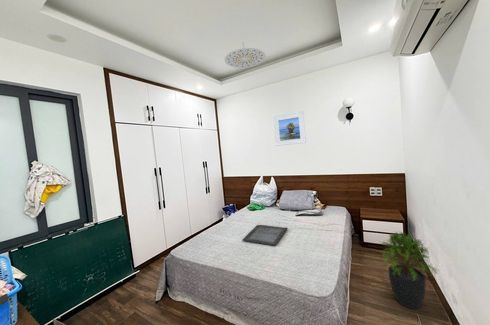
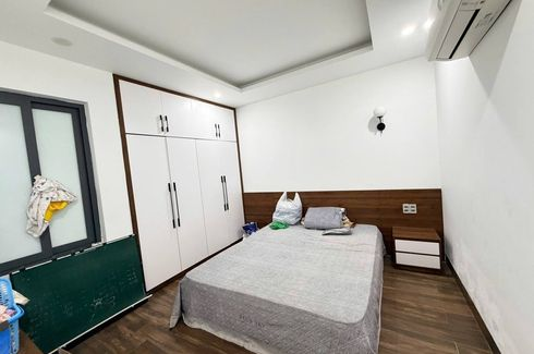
- potted plant (406, 265)
- serving tray (265, 233)
- ceiling light (244, 49)
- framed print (289, 129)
